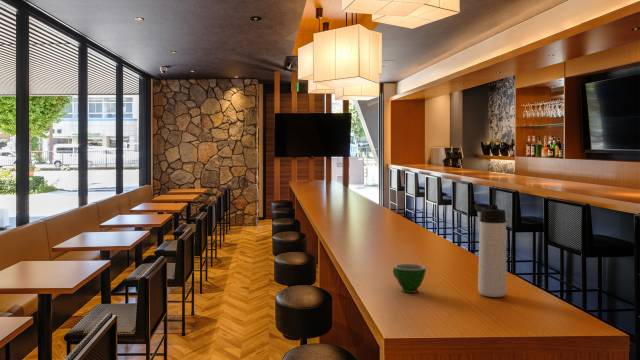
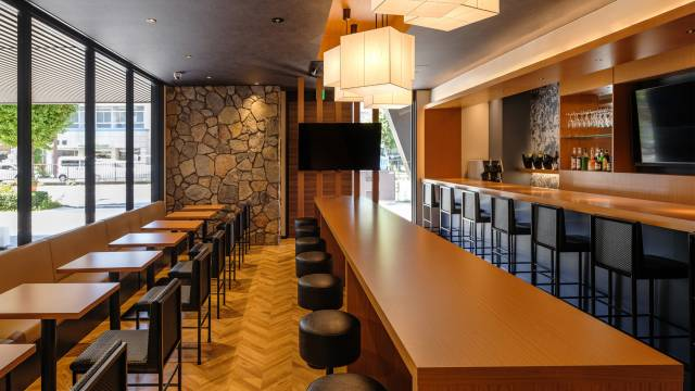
- thermos bottle (488, 248)
- teacup (407, 278)
